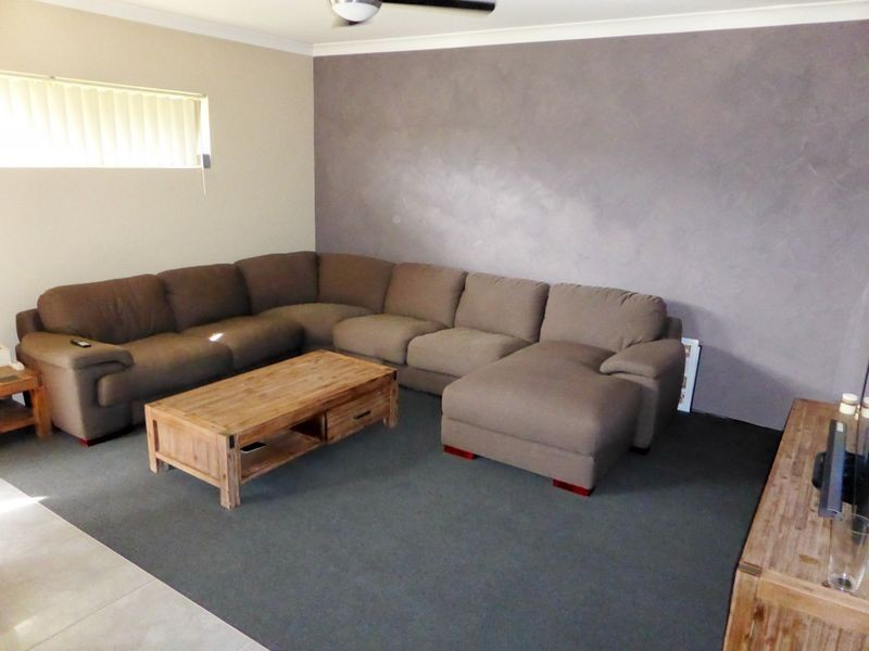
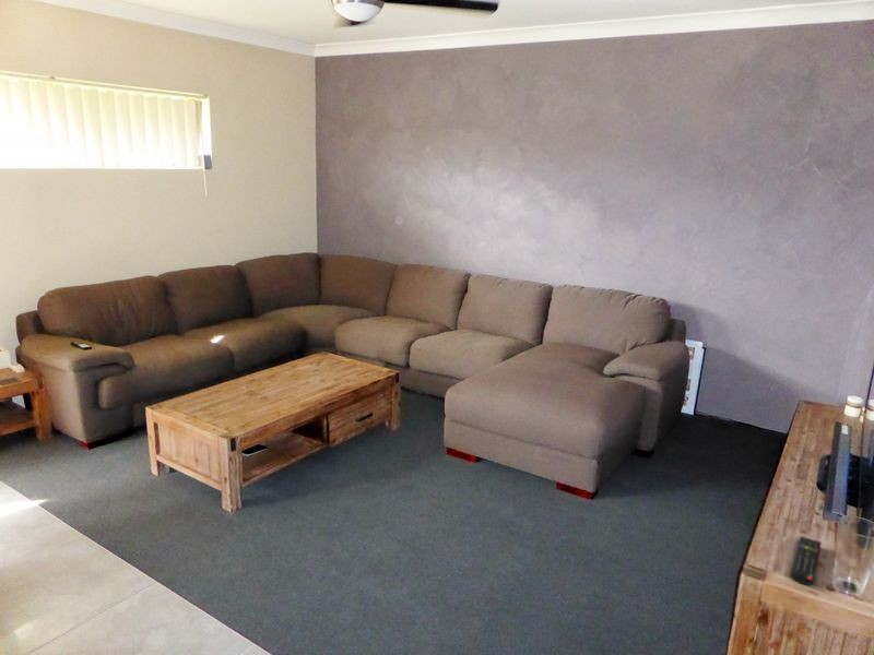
+ remote control (806, 560)
